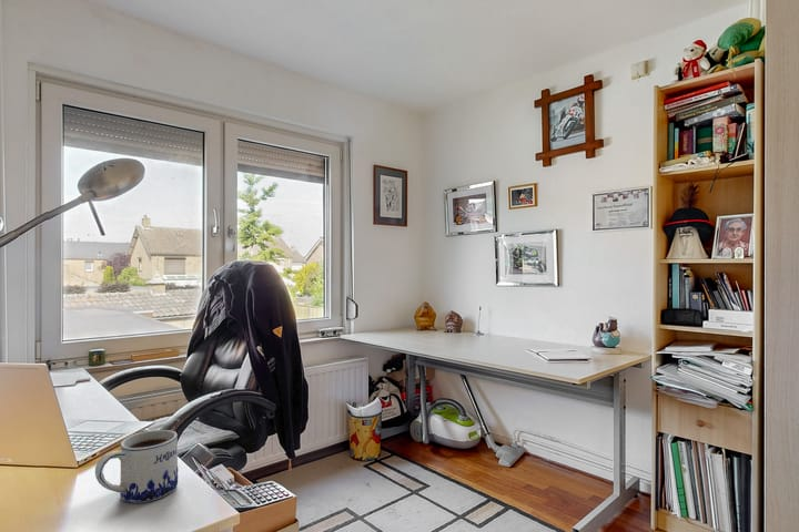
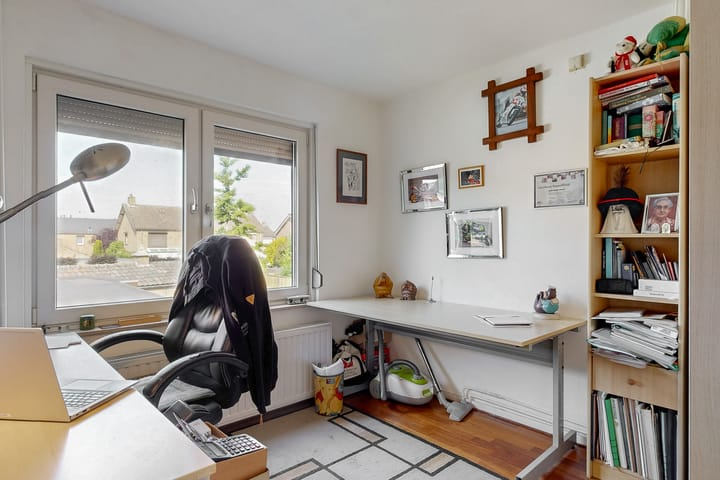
- mug (142, 467)
